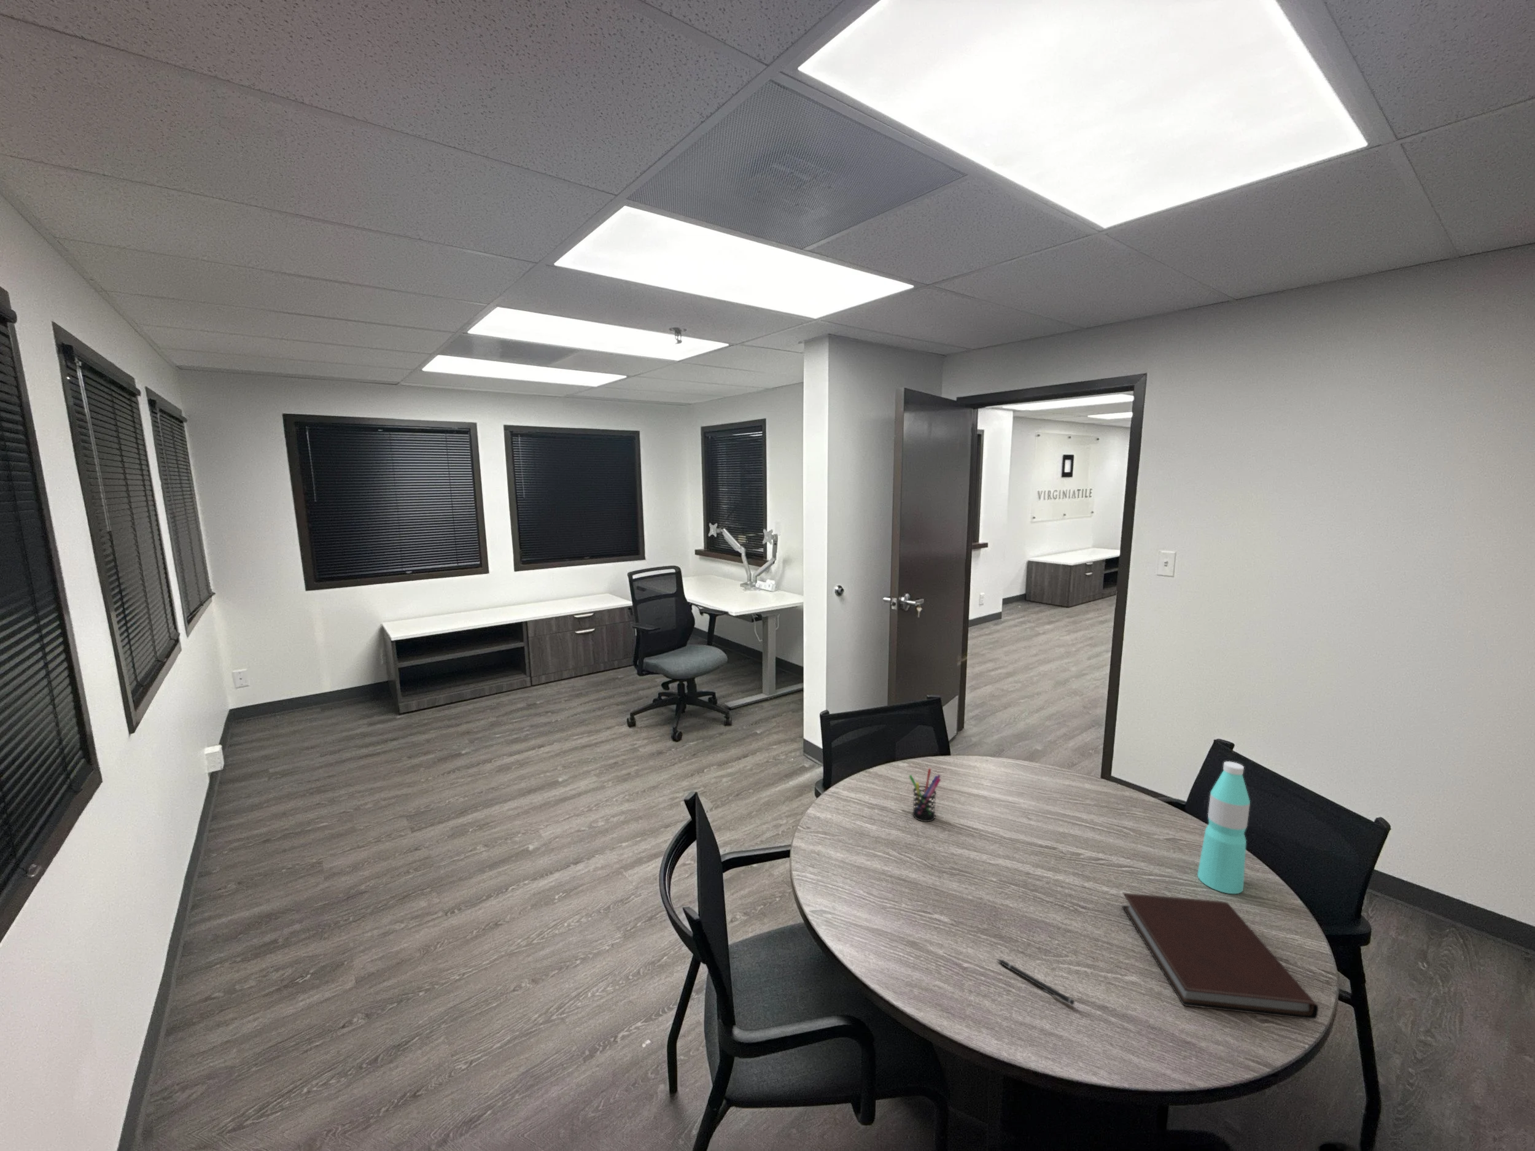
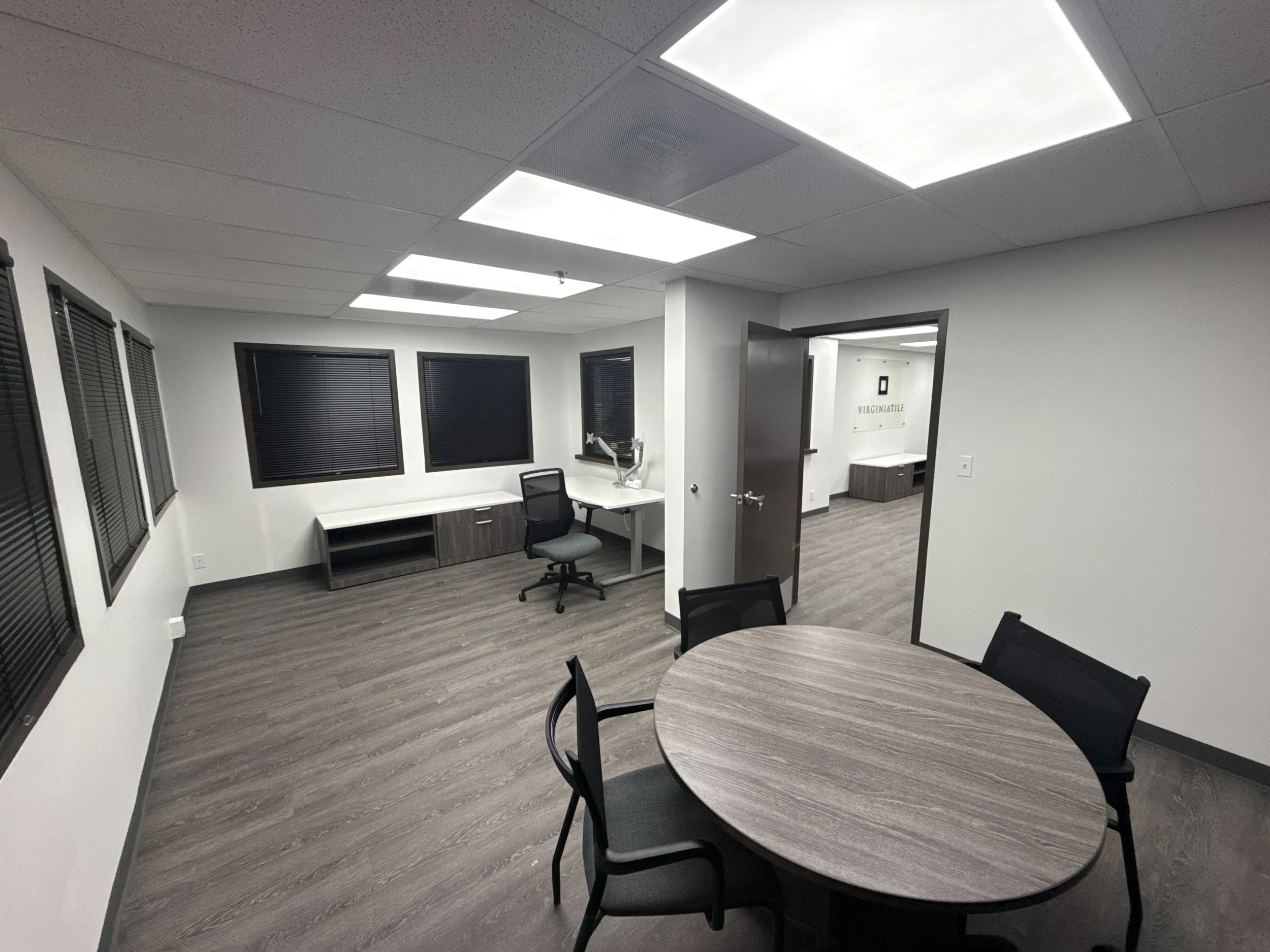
- water bottle (1226, 823)
- notebook (1207, 948)
- pen holder (923, 793)
- pen (1032, 979)
